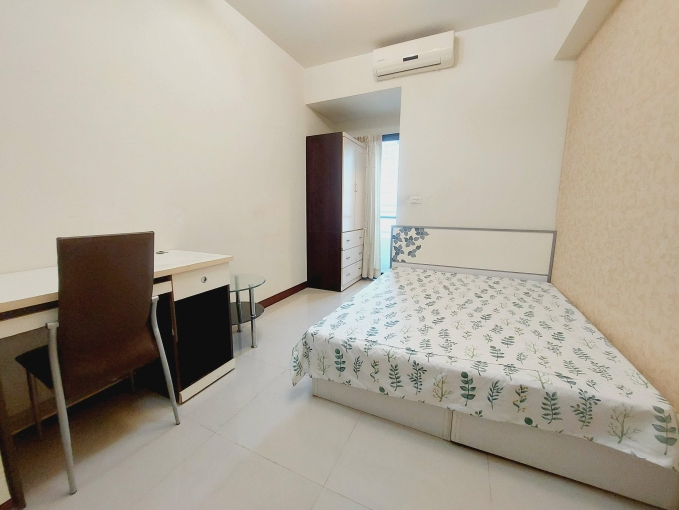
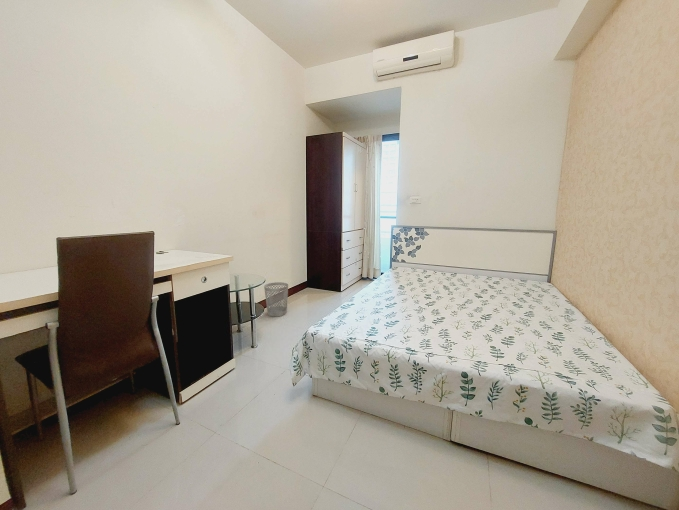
+ wastebasket (276, 299)
